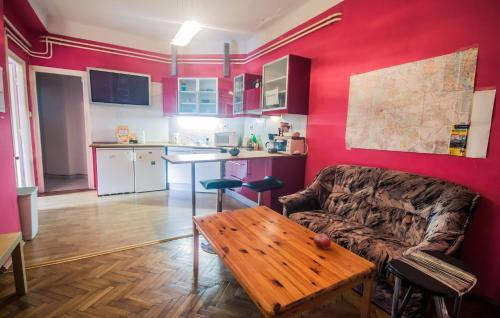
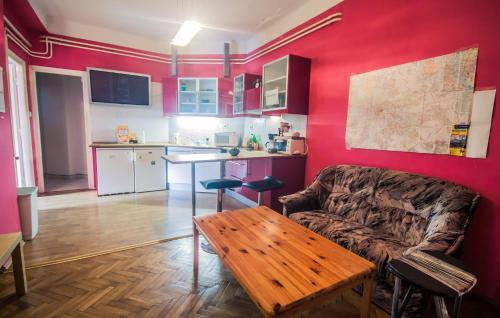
- fruit (322, 240)
